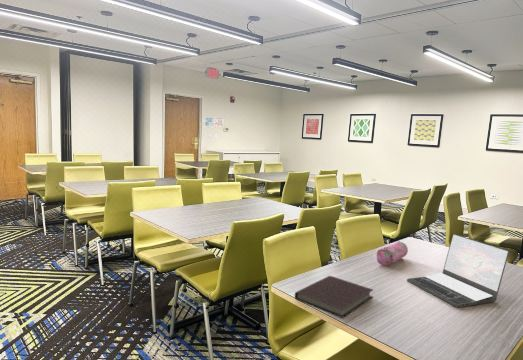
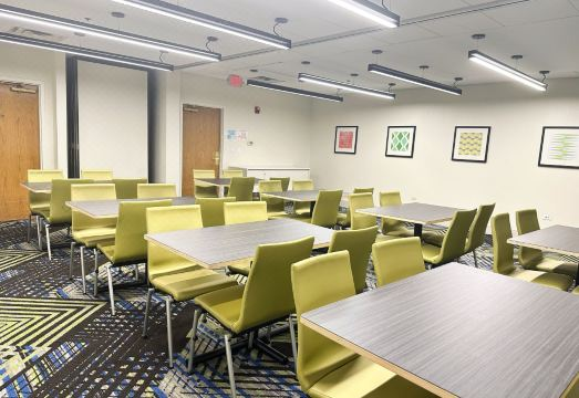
- laptop (455, 266)
- notebook (334, 294)
- pencil case (392, 252)
